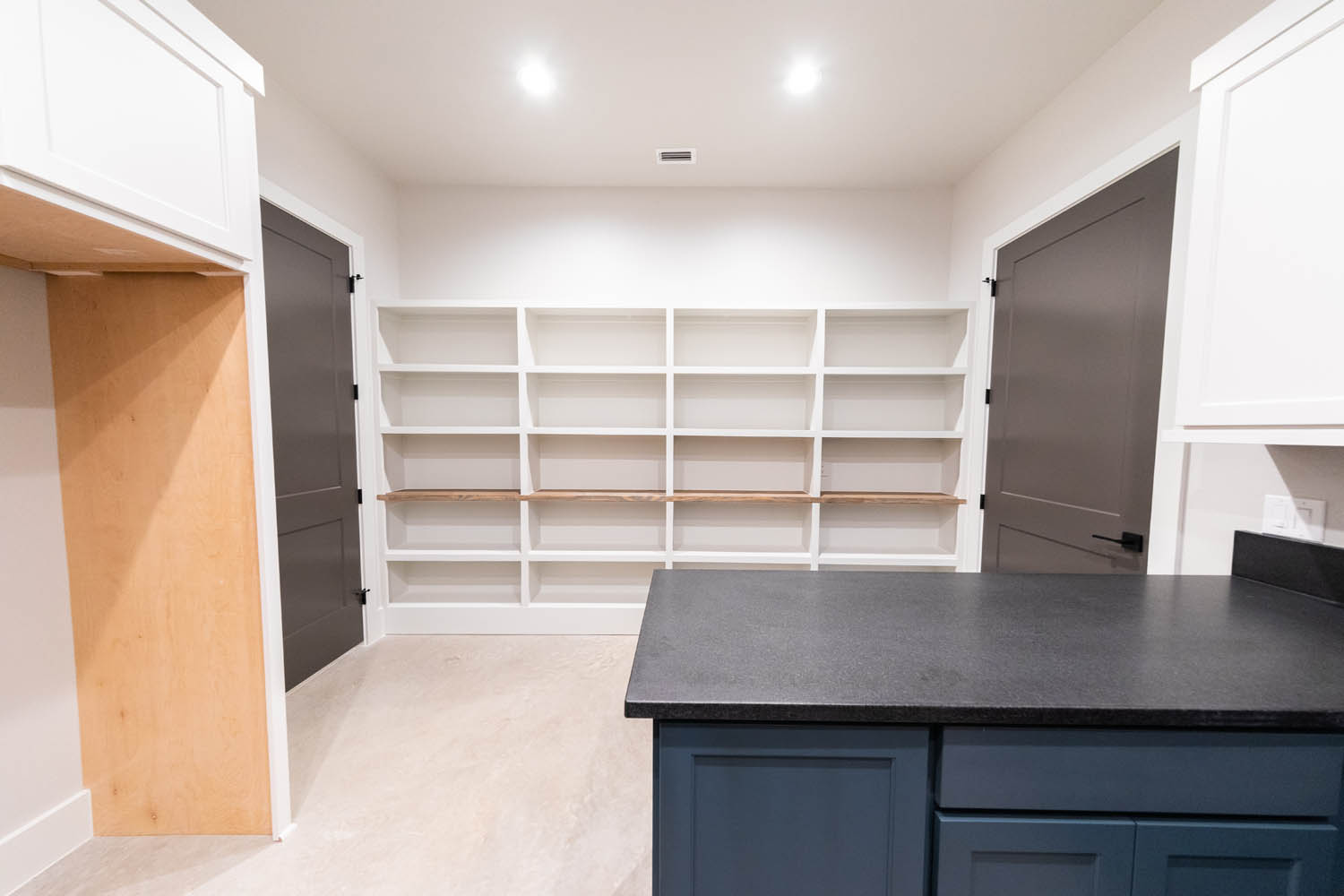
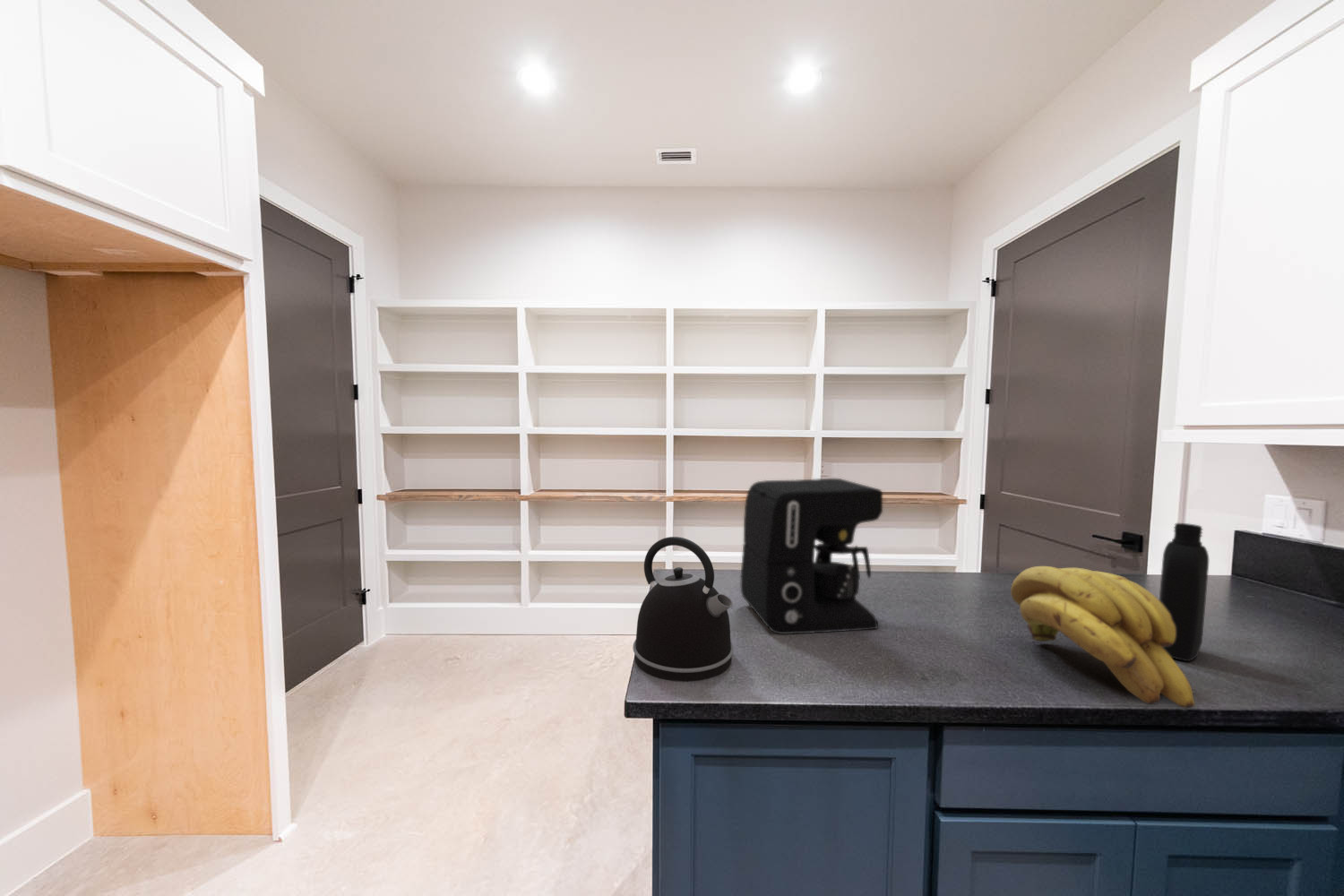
+ banana bunch (1093, 621)
+ coffee maker (814, 550)
+ kettle (683, 598)
+ bottle (1183, 589)
